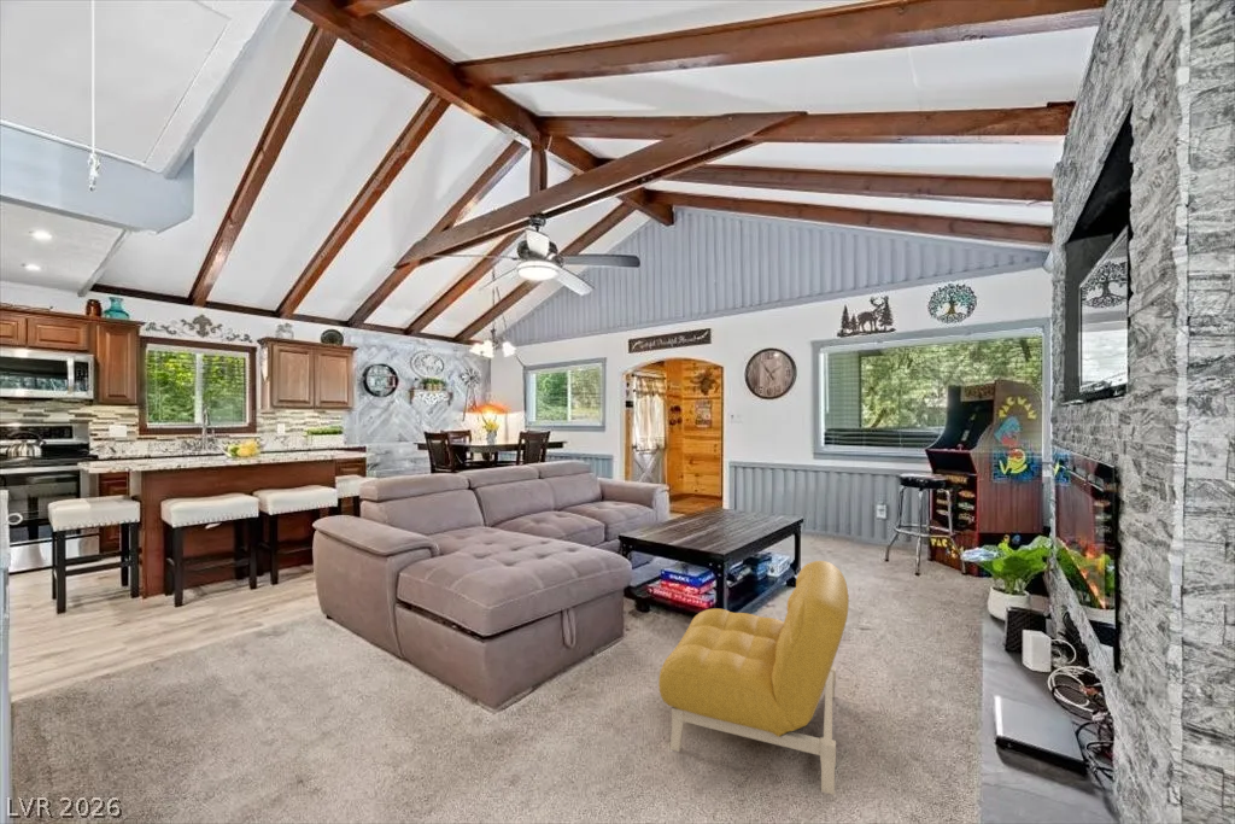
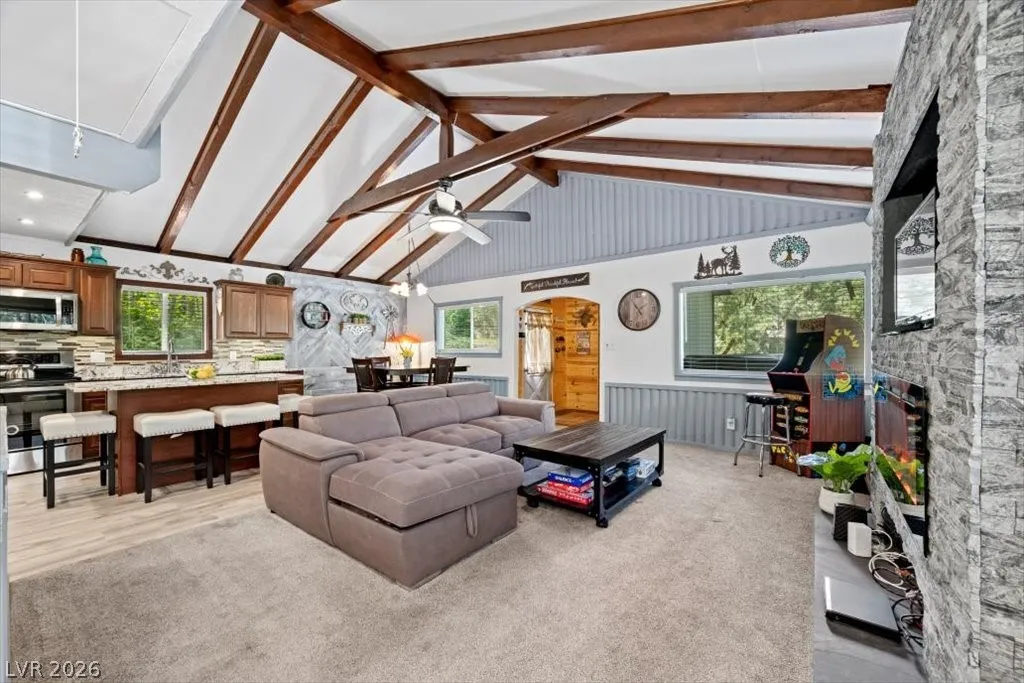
- armchair (756, 643)
